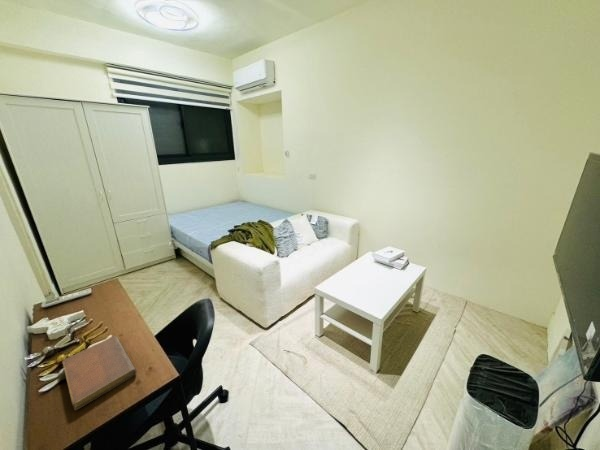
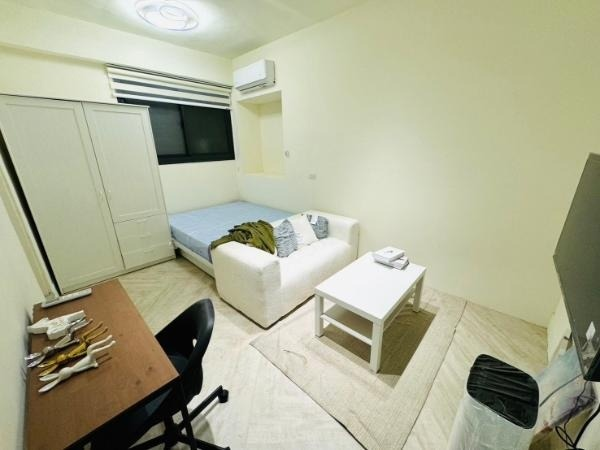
- notebook (98, 367)
